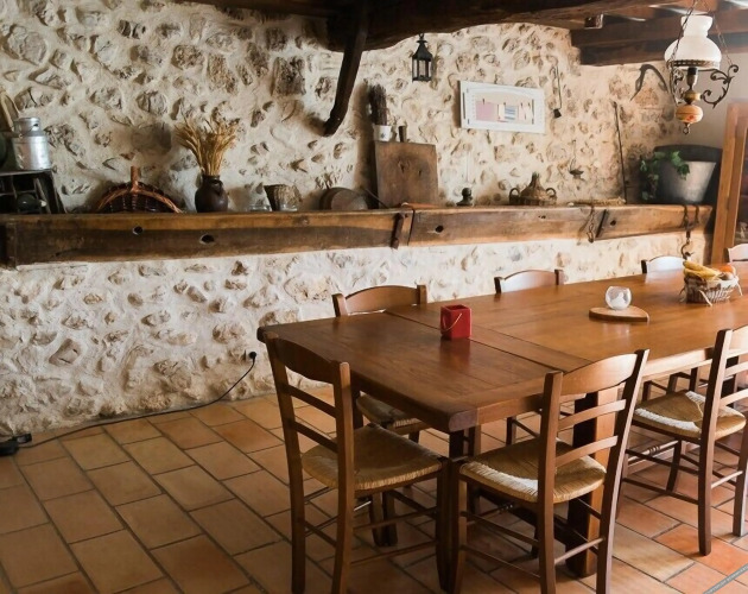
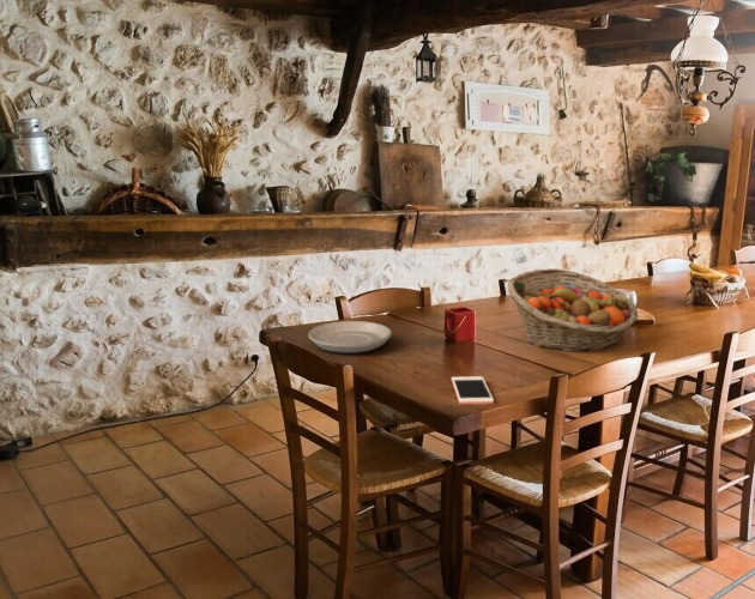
+ plate (350, 338)
+ fruit basket (570, 308)
+ cell phone (471, 389)
